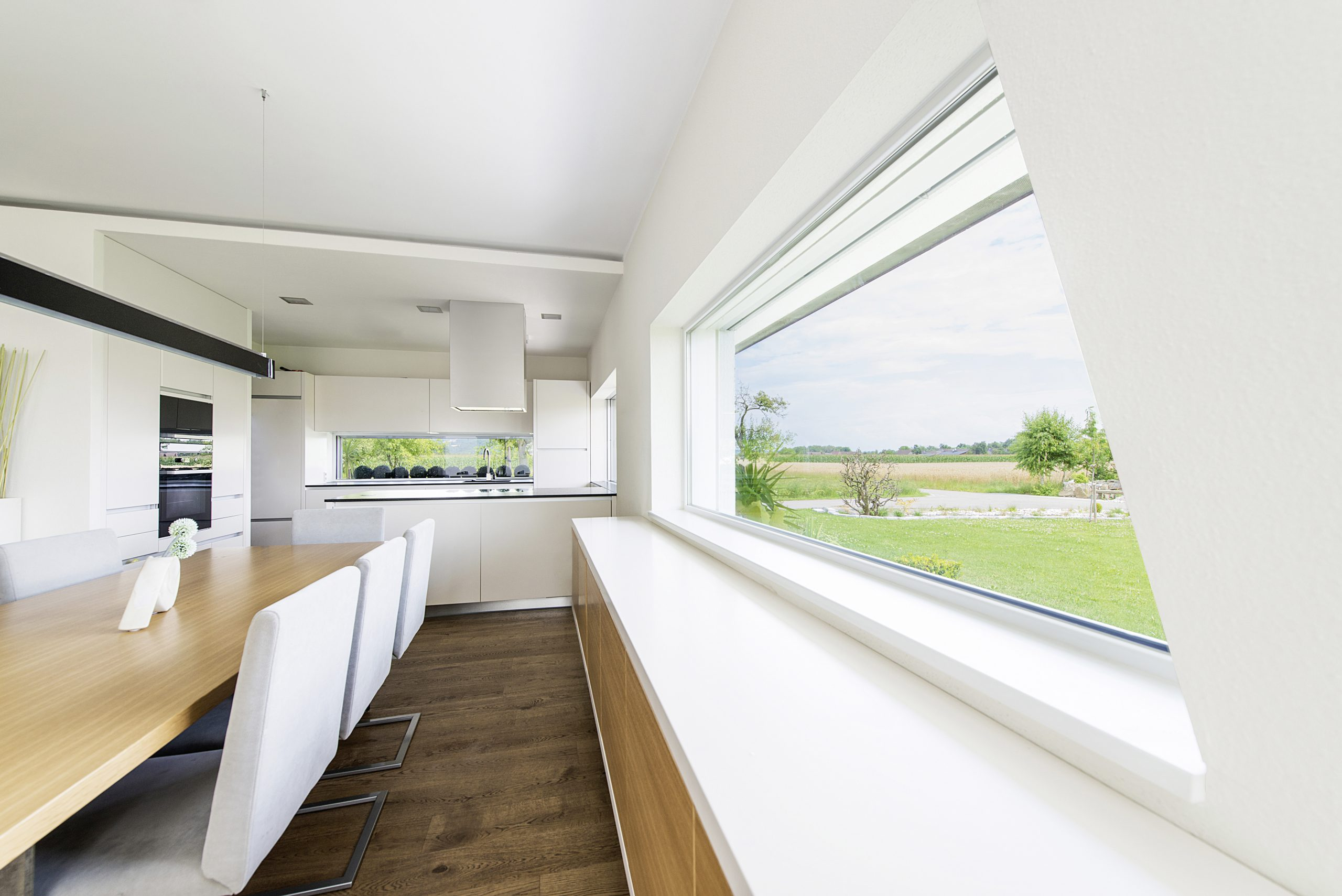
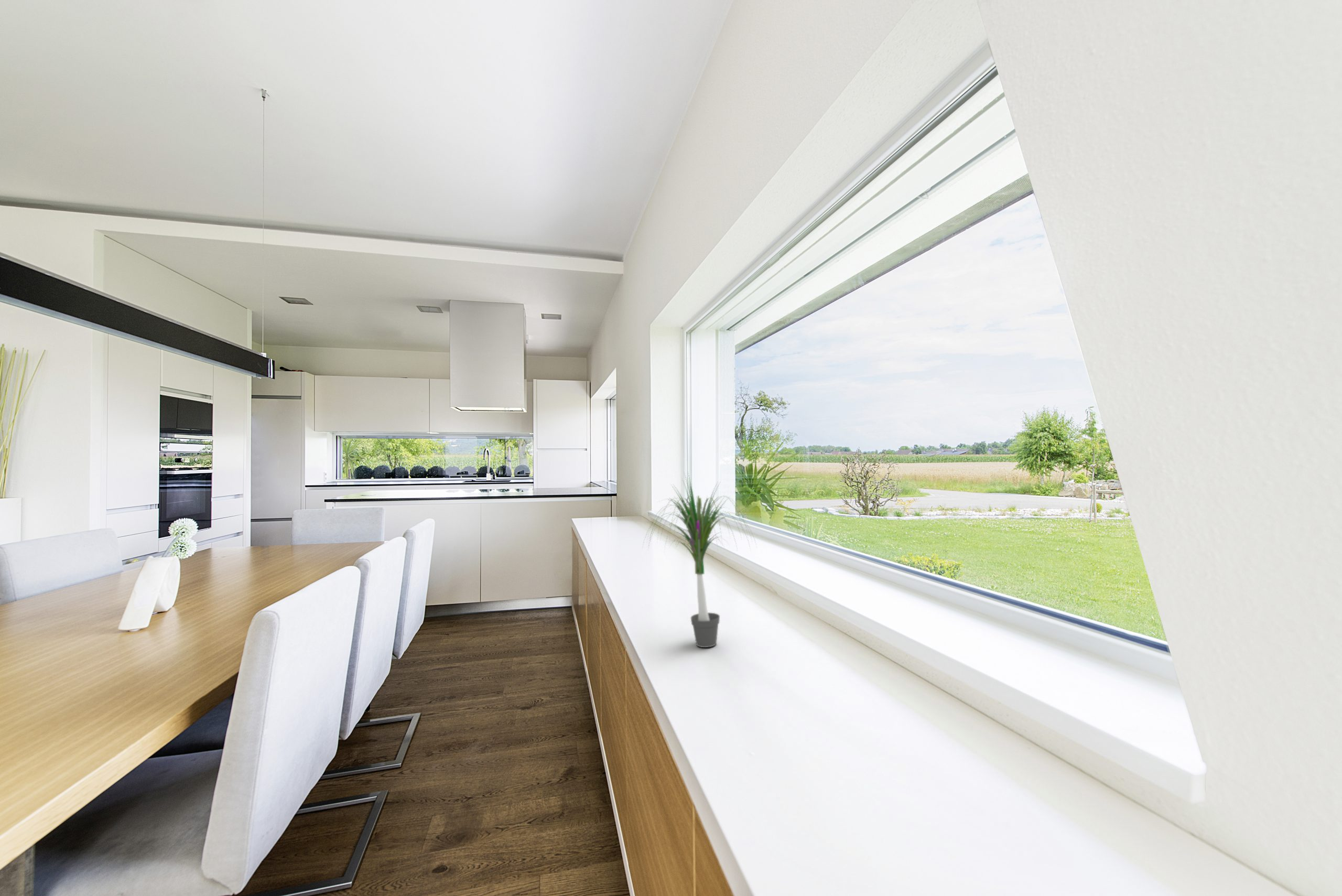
+ potted plant (699, 557)
